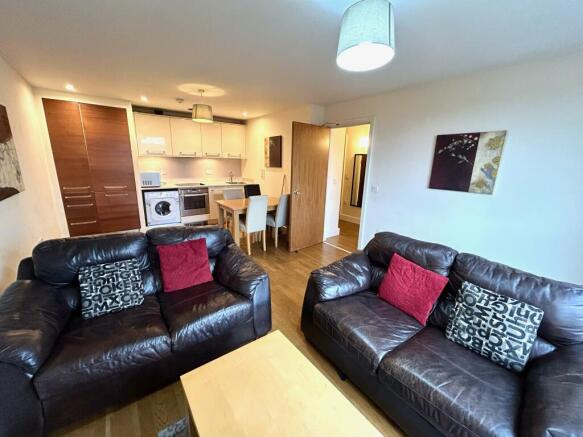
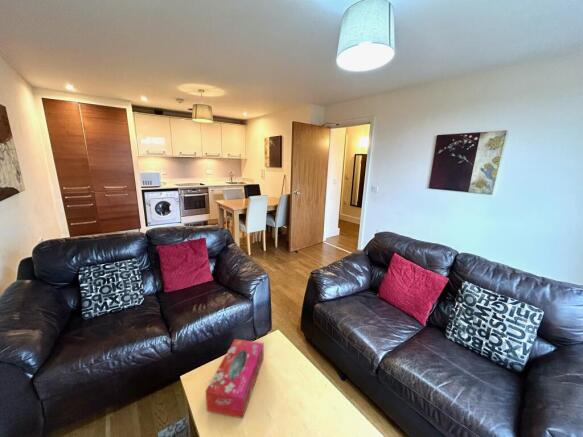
+ tissue box (238, 373)
